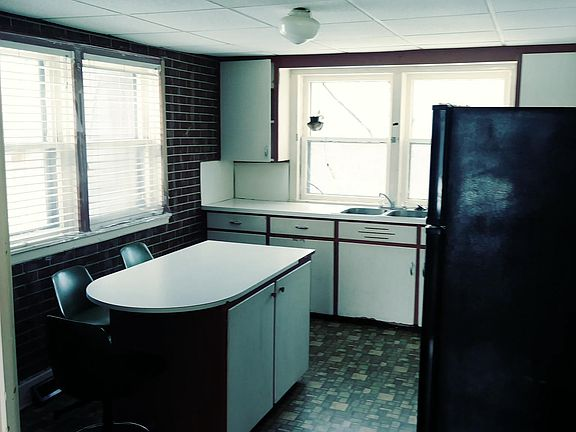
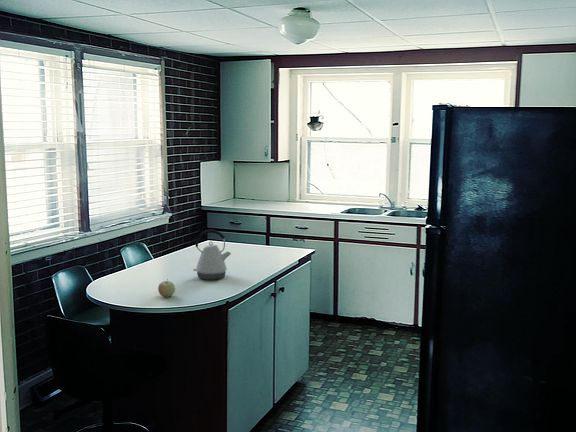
+ fruit (166, 287)
+ kettle (212, 253)
